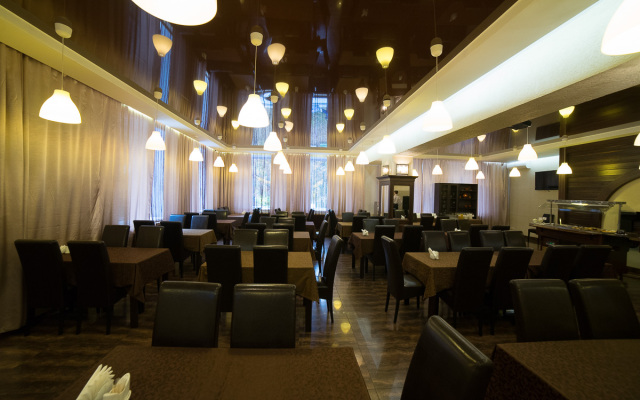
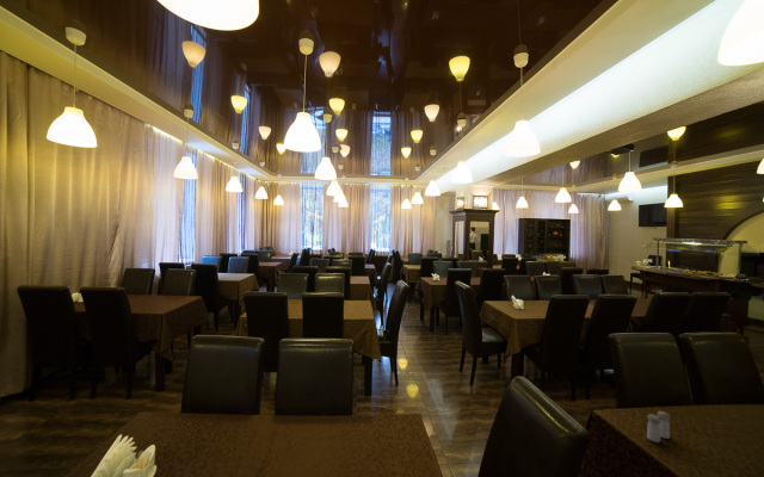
+ salt and pepper shaker (658, 426)
